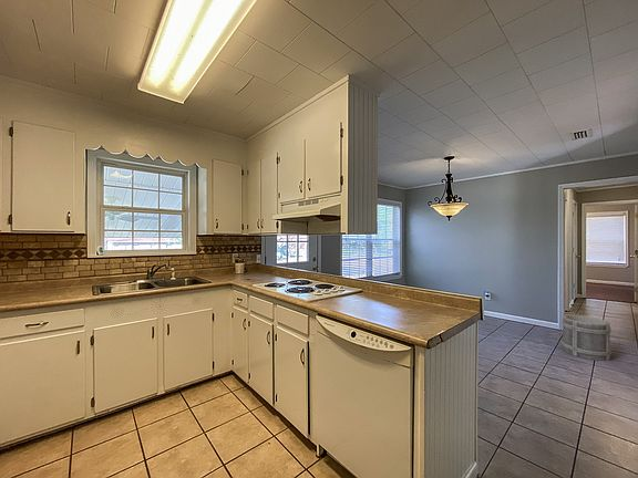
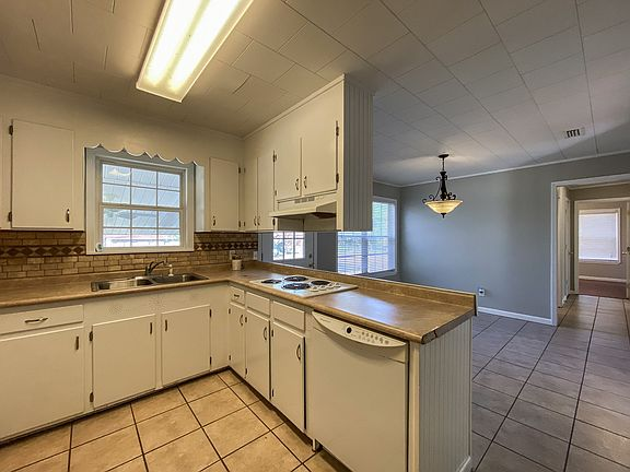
- bucket (585, 335)
